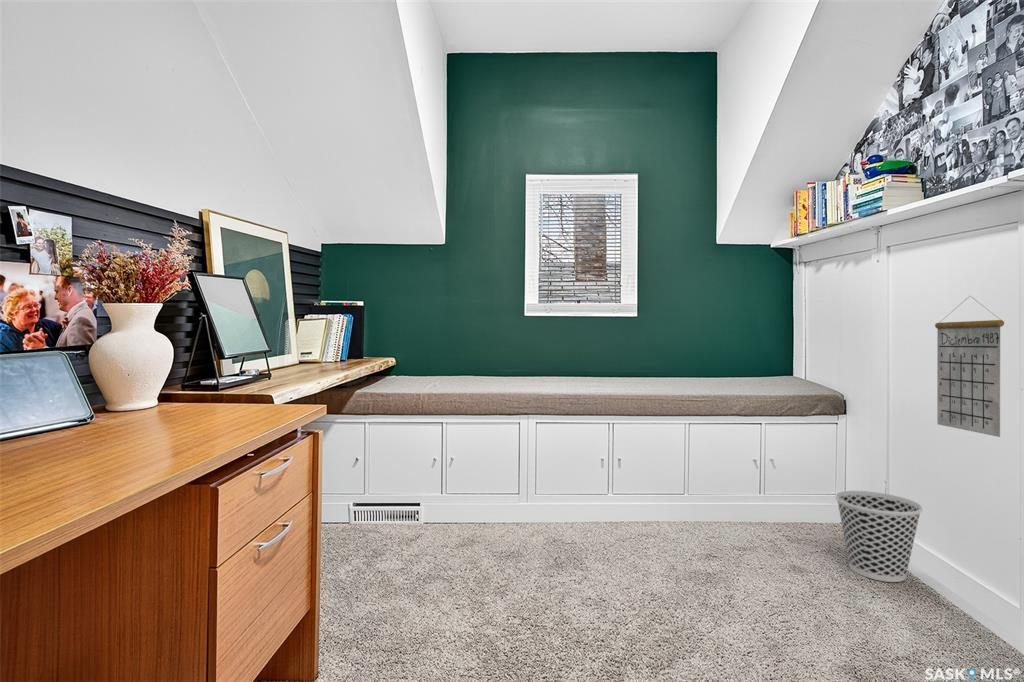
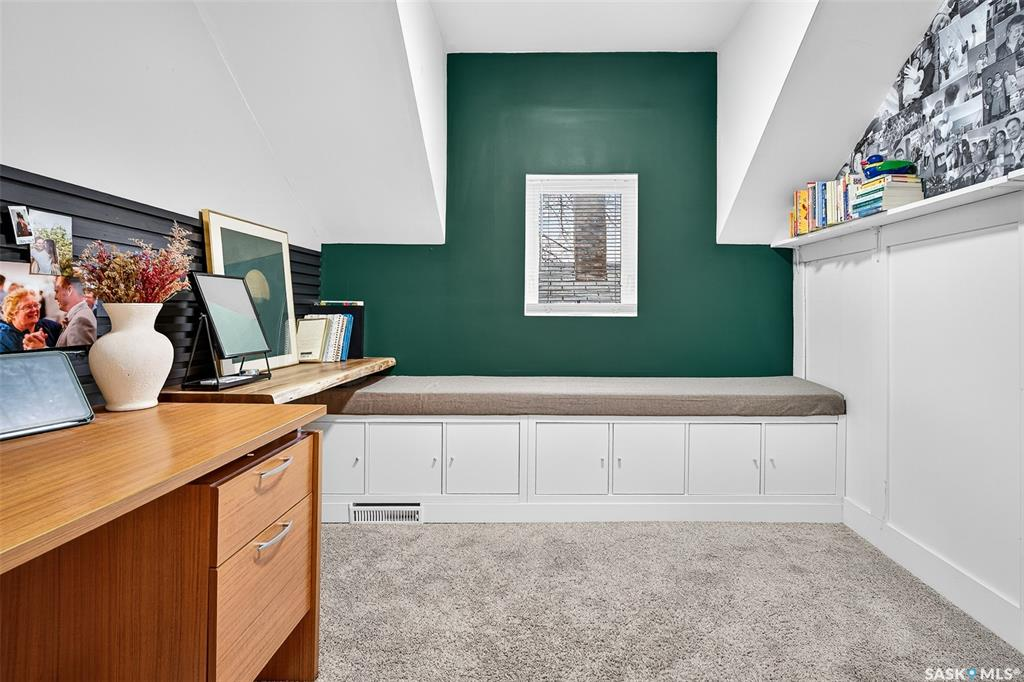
- calendar (967, 362)
- wastebasket (877, 536)
